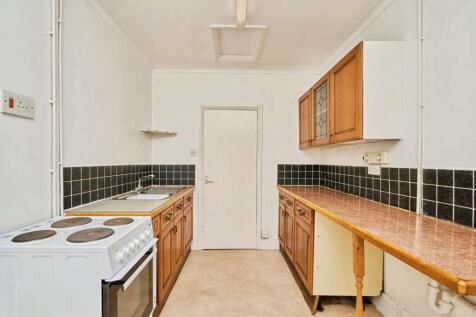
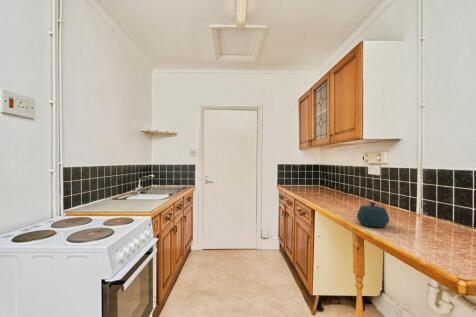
+ teapot (372, 213)
